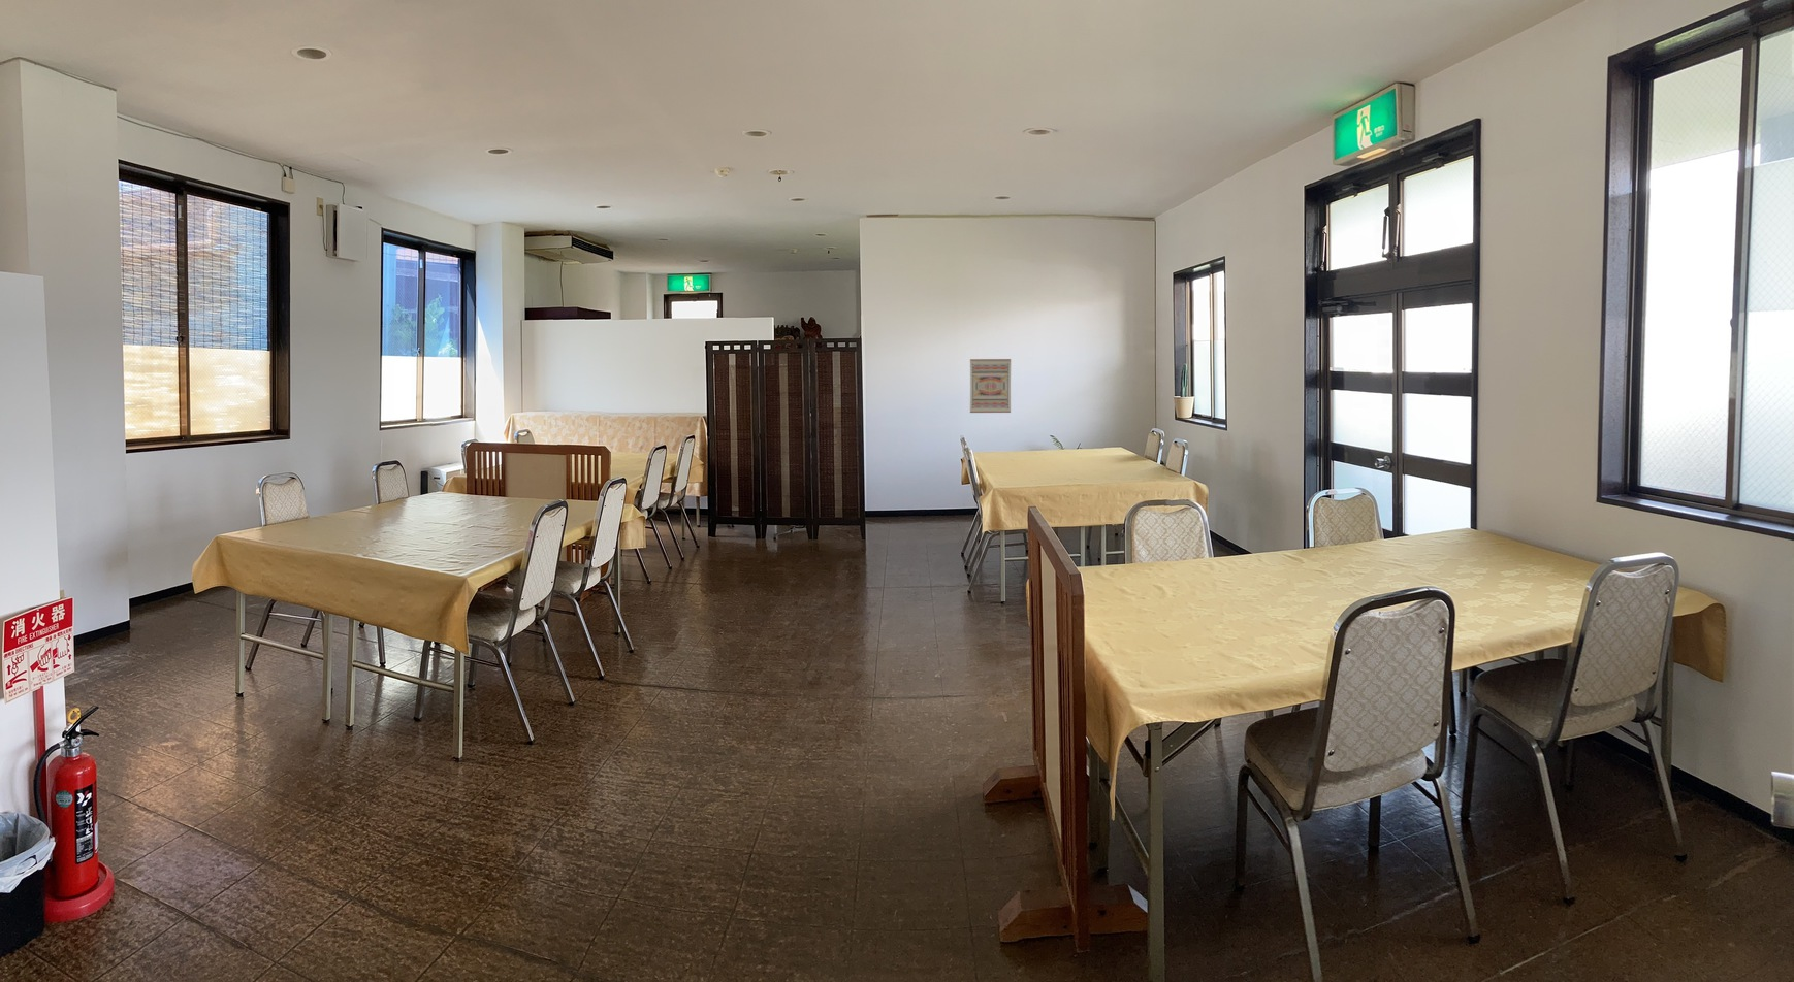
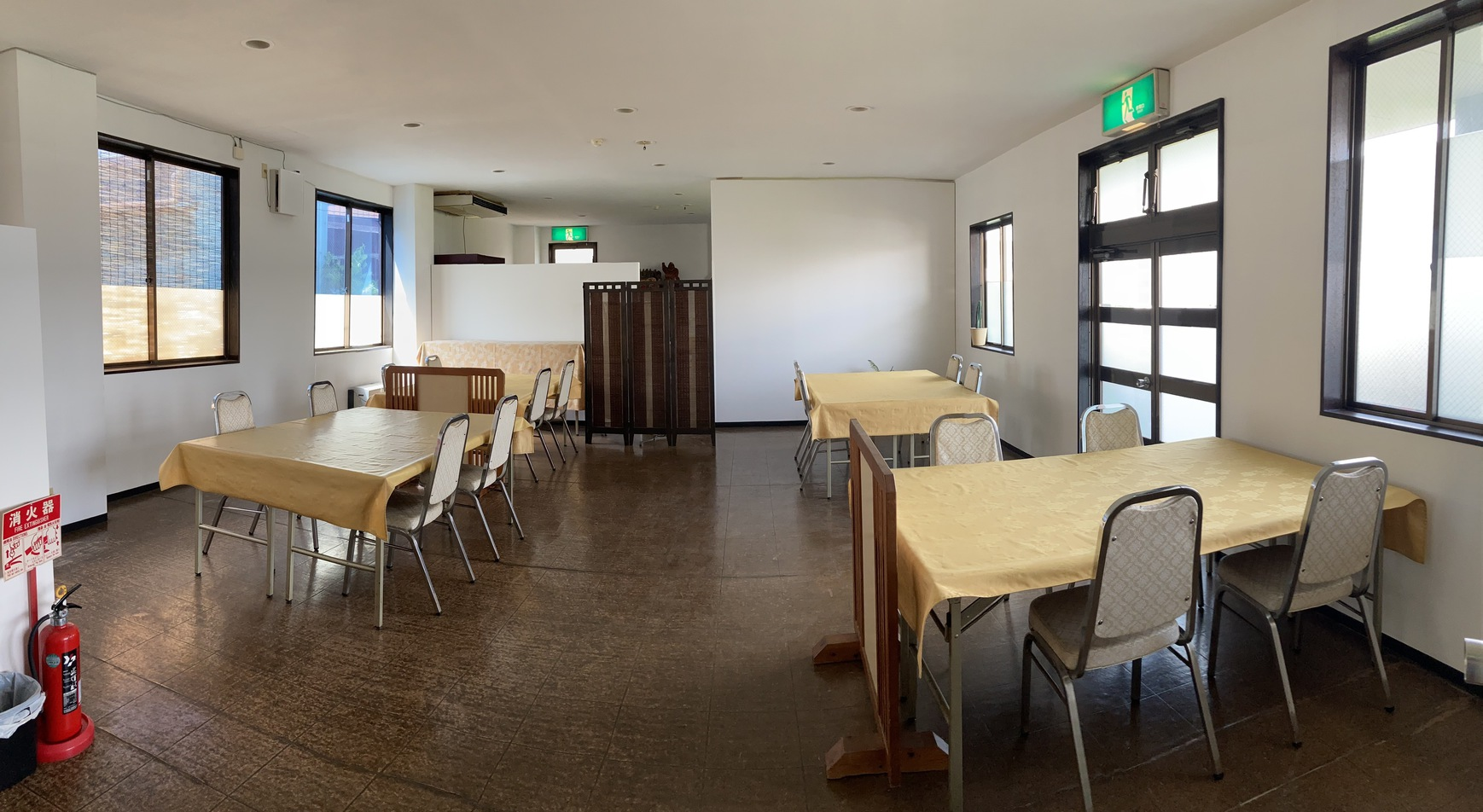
- wall art (990, 386)
